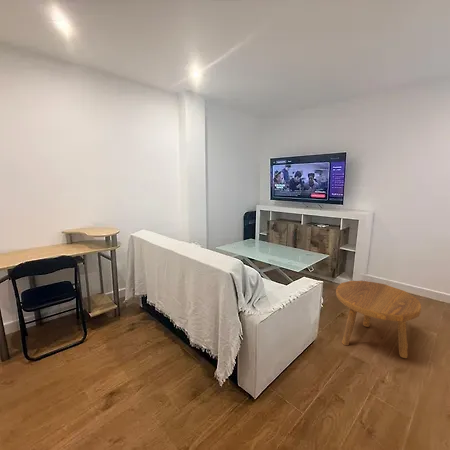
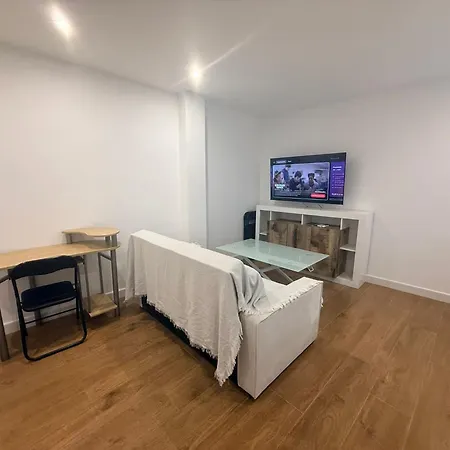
- footstool (373, 317)
